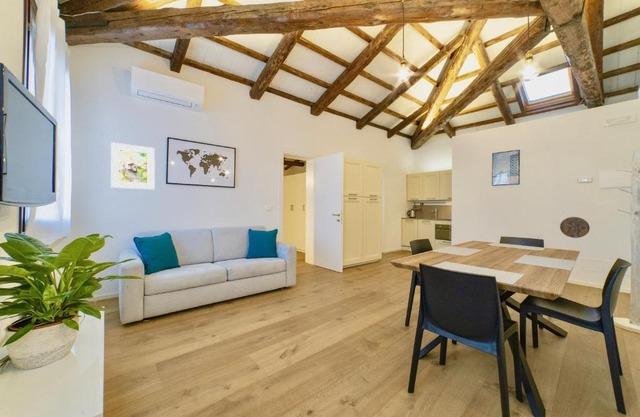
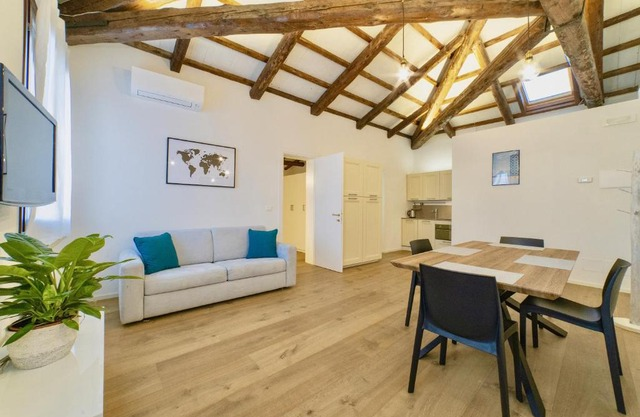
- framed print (133, 166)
- manhole cover (574, 227)
